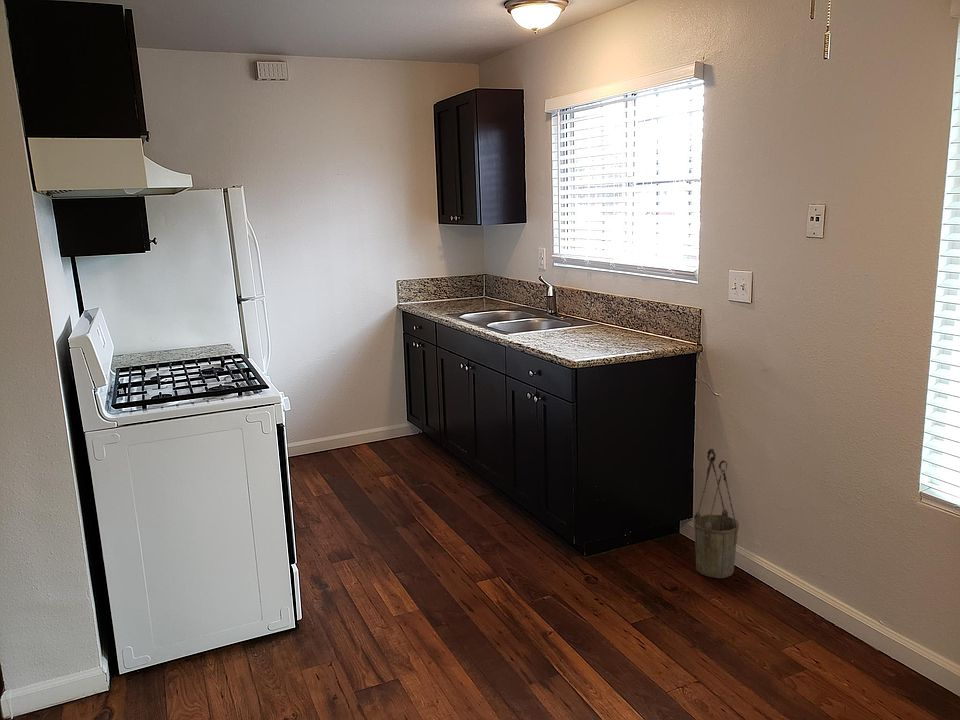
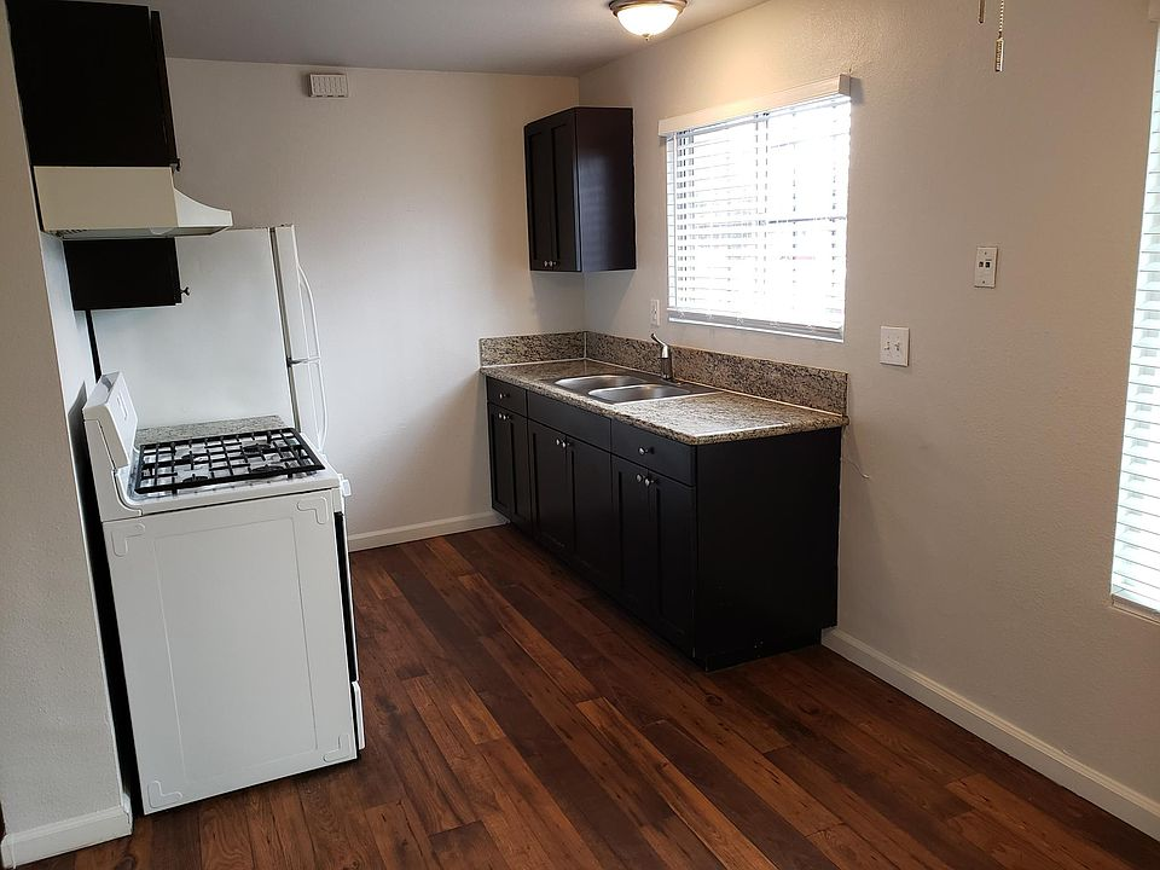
- bucket (717, 515)
